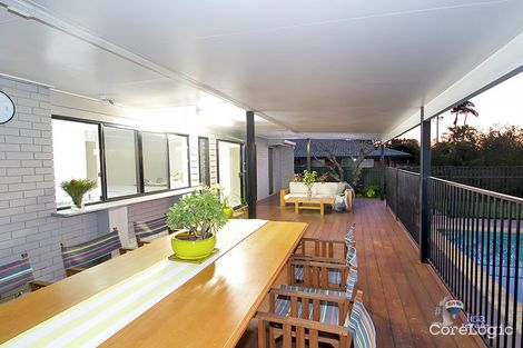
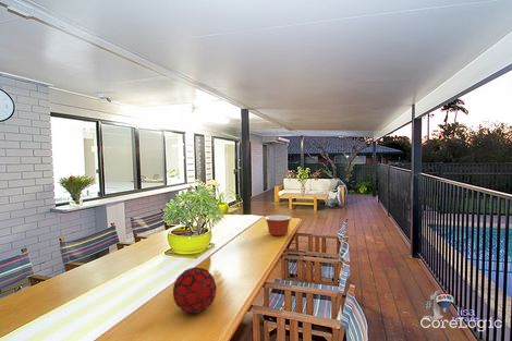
+ decorative orb (195, 290)
+ mixing bowl (278, 226)
